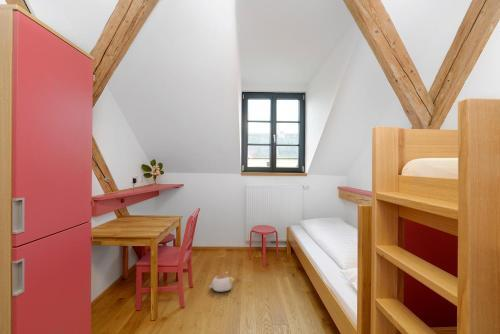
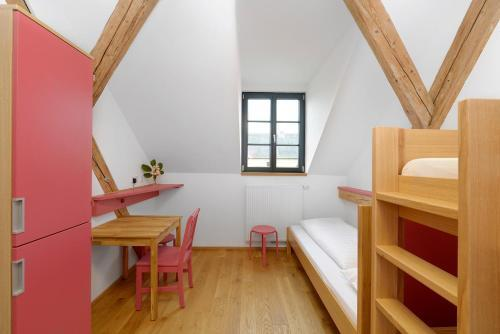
- plush toy (220, 282)
